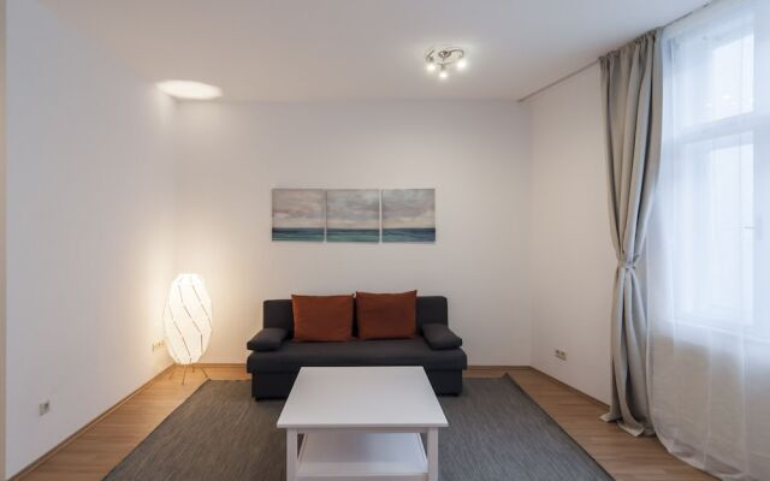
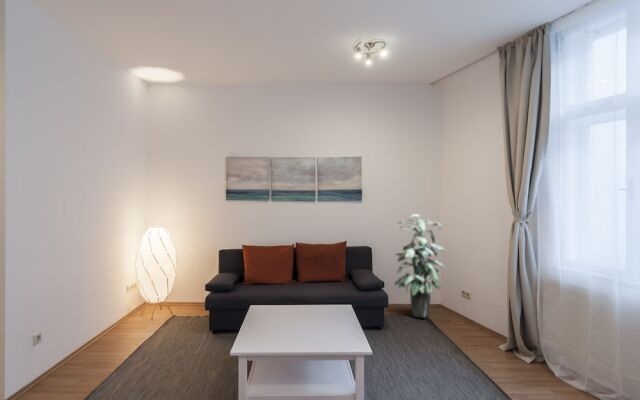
+ indoor plant (417, 264)
